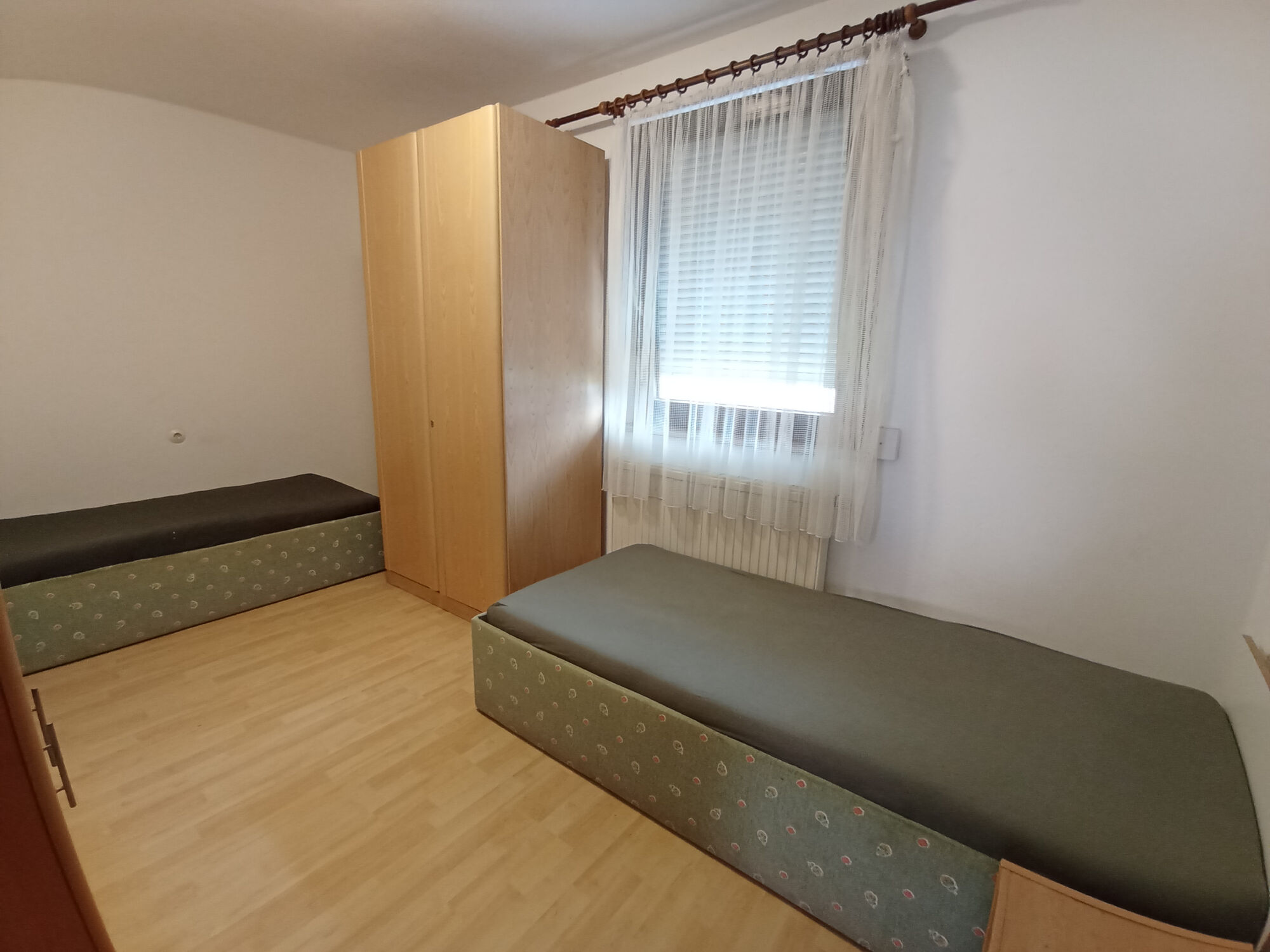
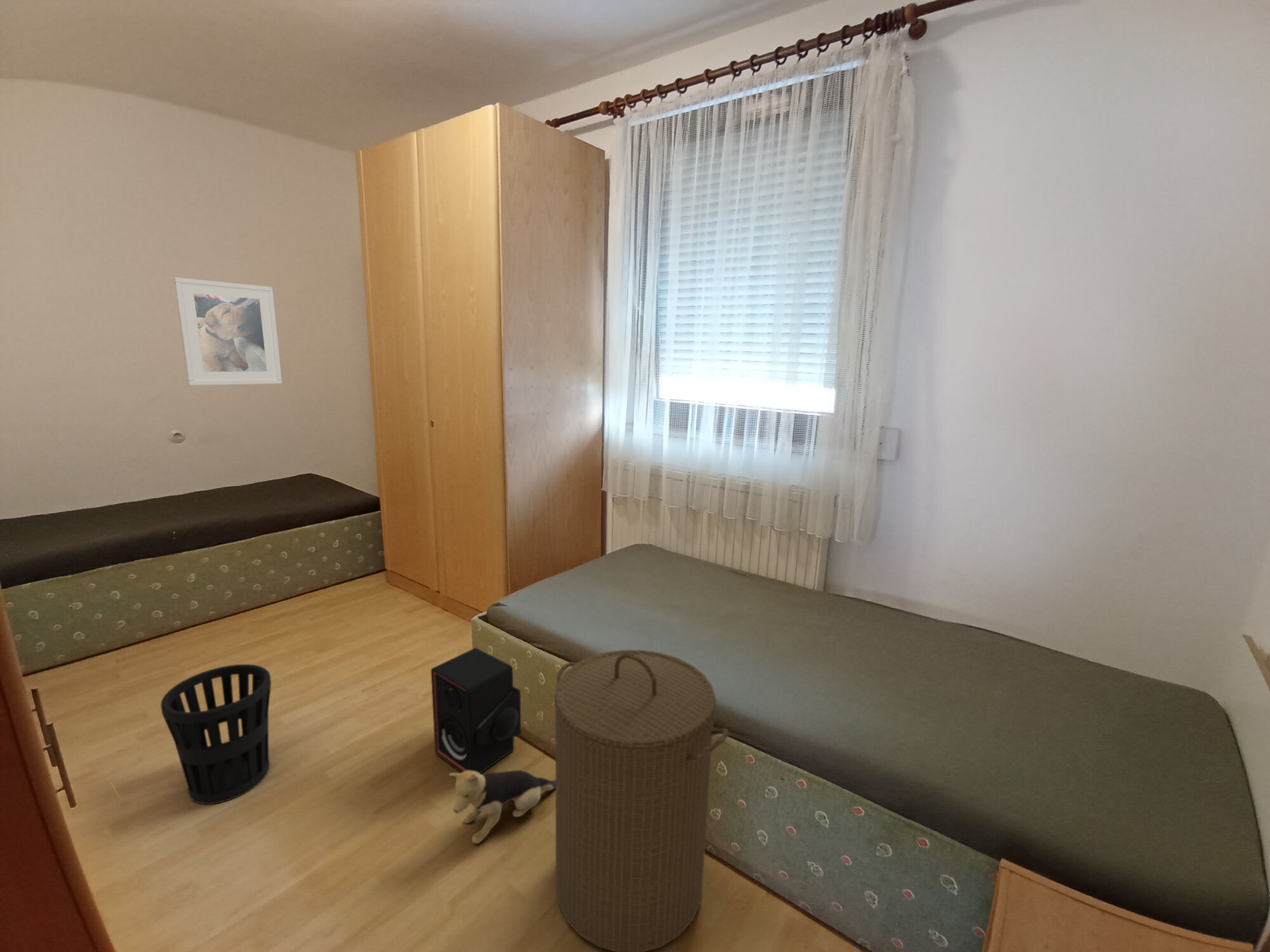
+ stereo (476, 710)
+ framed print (232, 334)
+ wastebasket (220, 734)
+ plush toy (506, 780)
+ laundry hamper (632, 774)
